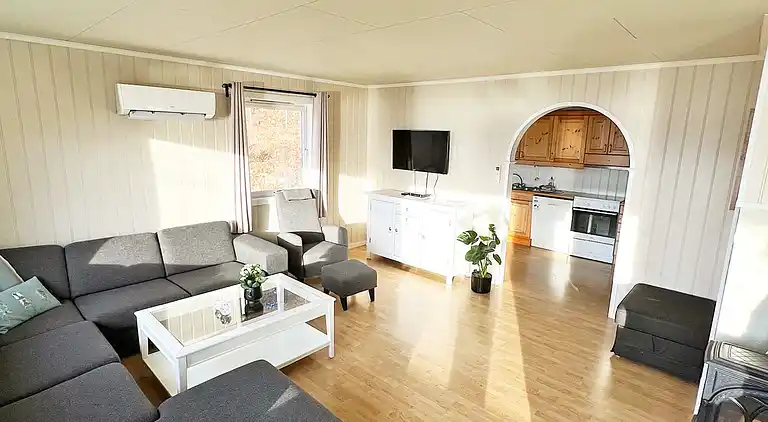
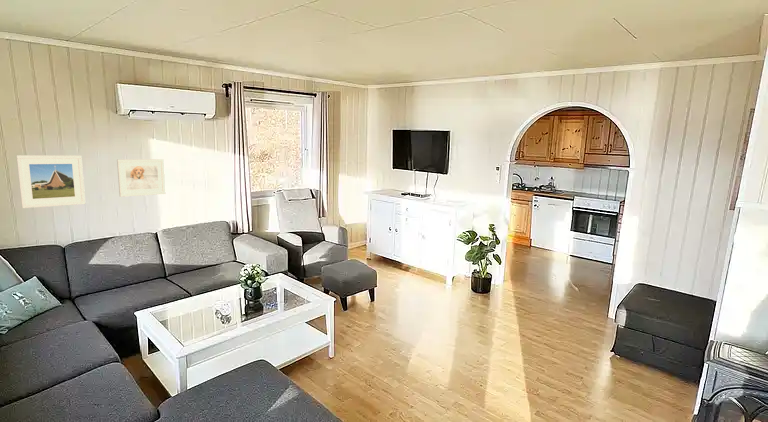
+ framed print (52, 180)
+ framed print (142, 177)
